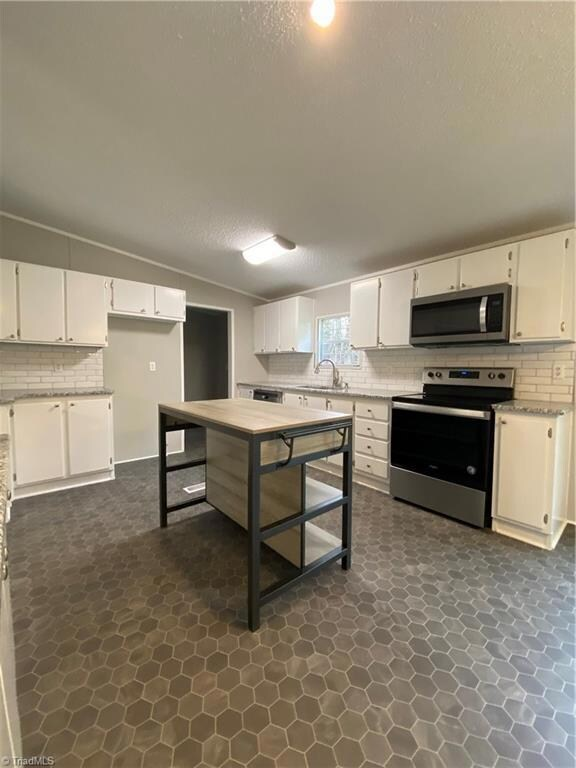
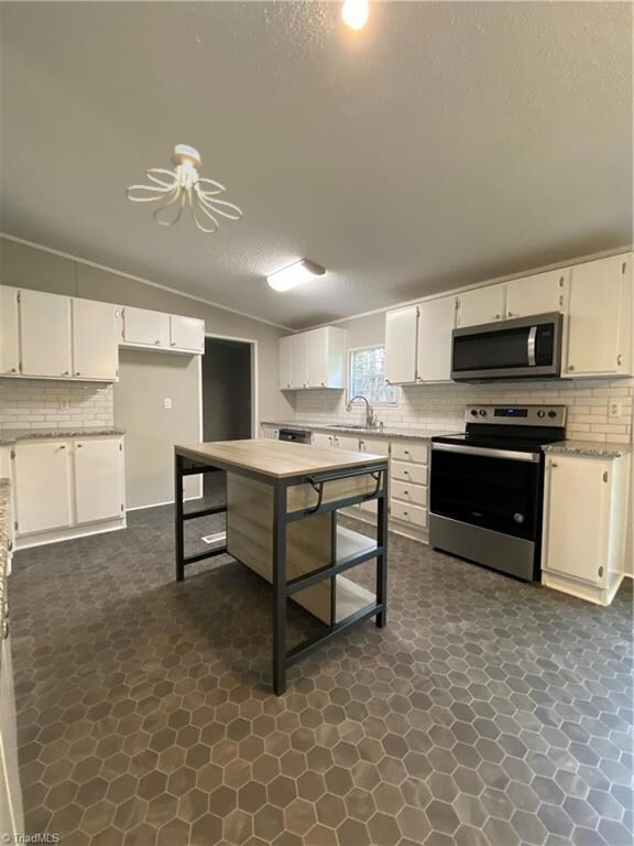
+ ceiling light fixture (186, 181)
